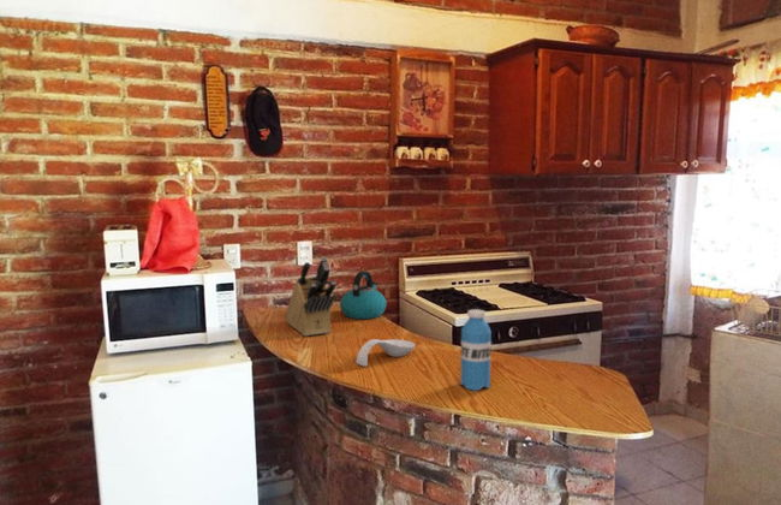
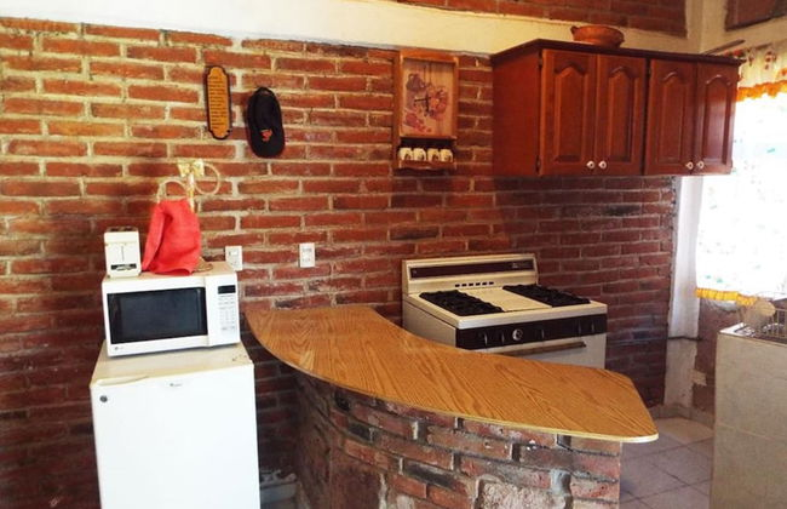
- knife block (309, 292)
- kettle (364, 292)
- spoon rest (386, 347)
- water bottle (475, 347)
